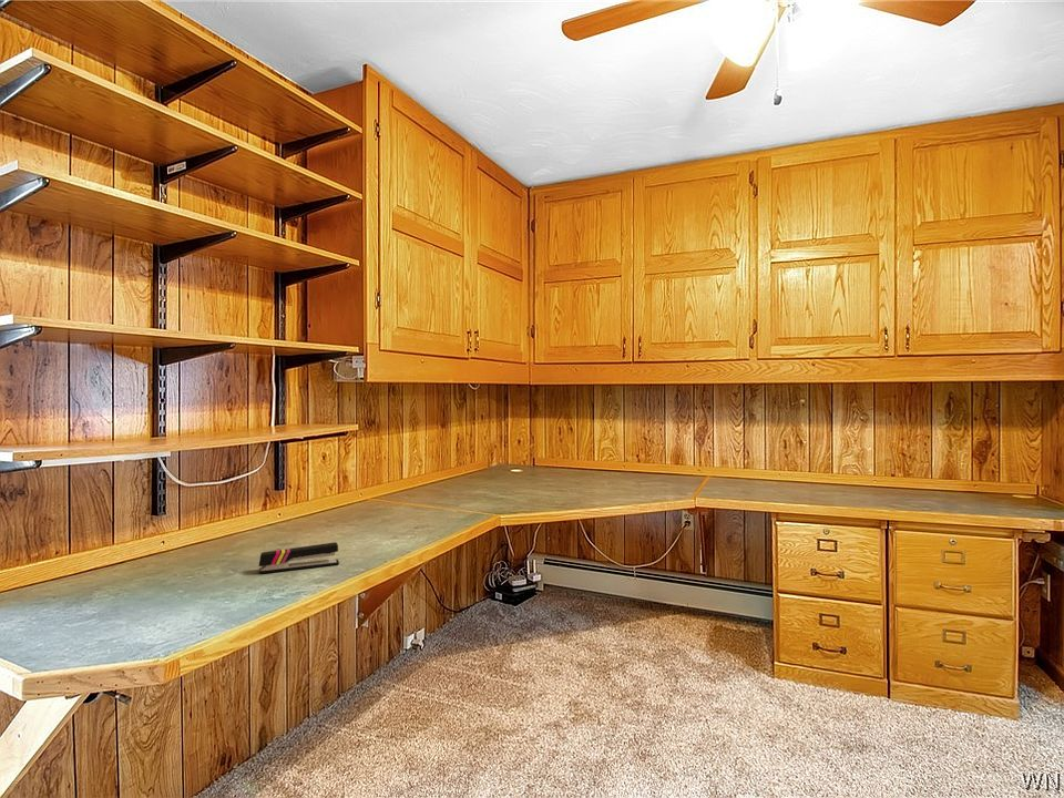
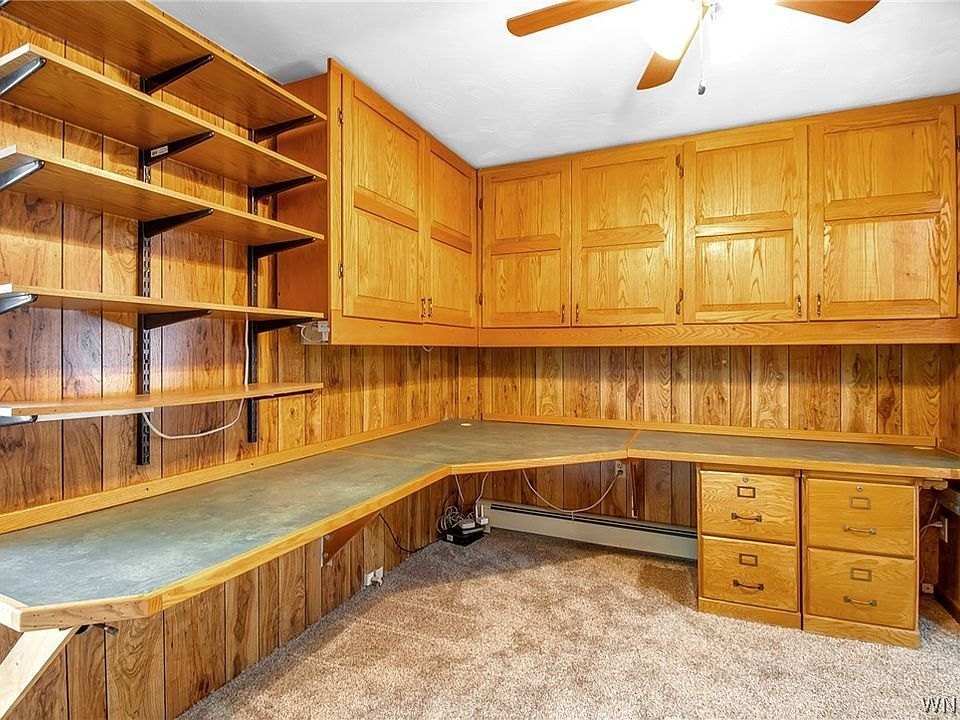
- stapler (299, 556)
